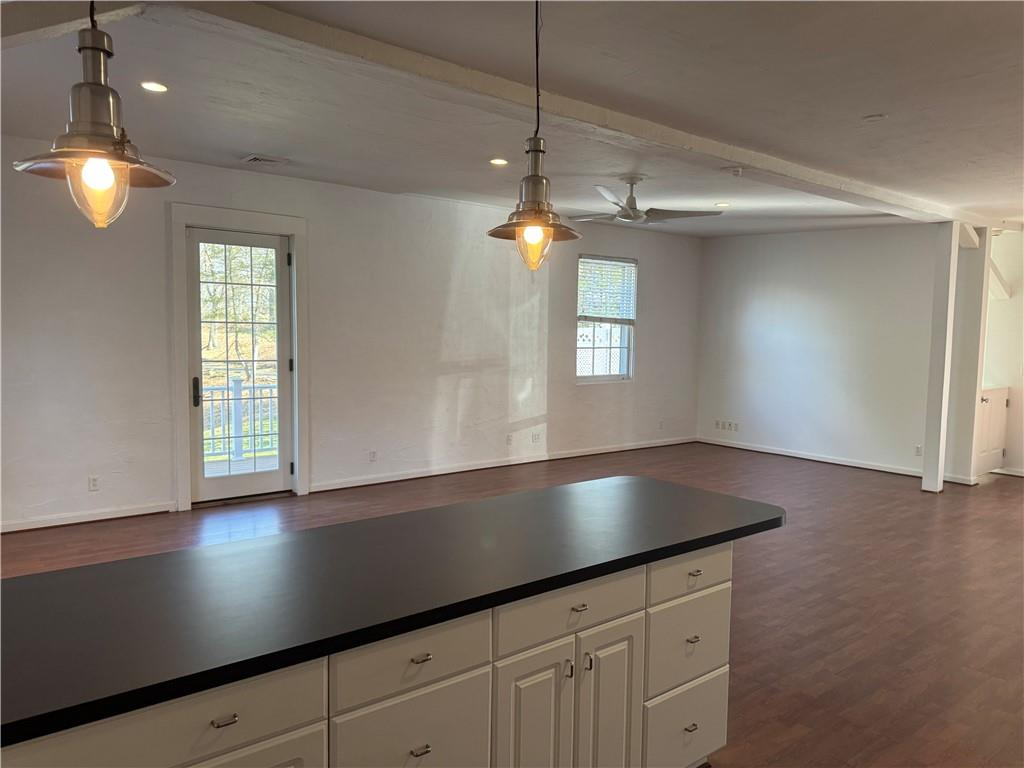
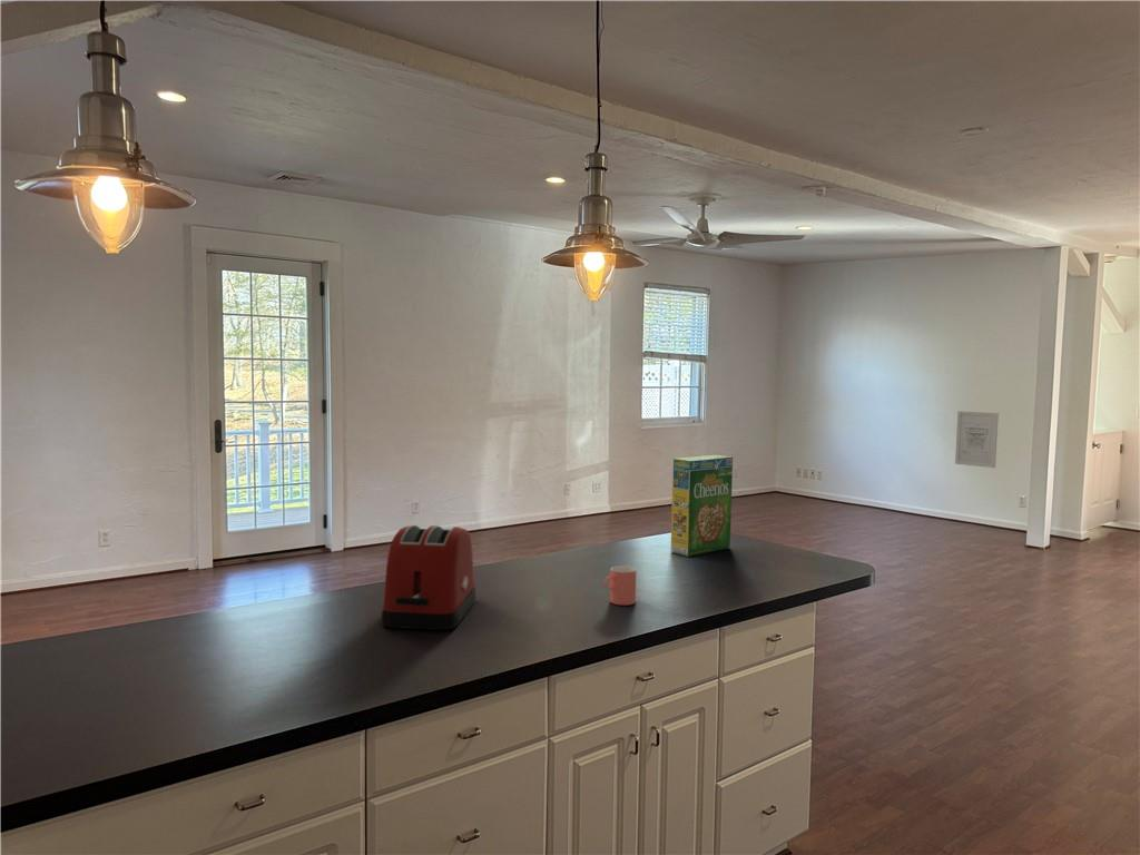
+ wall art (975, 439)
+ cereal box (701, 503)
+ cup (618, 586)
+ toaster (431, 569)
